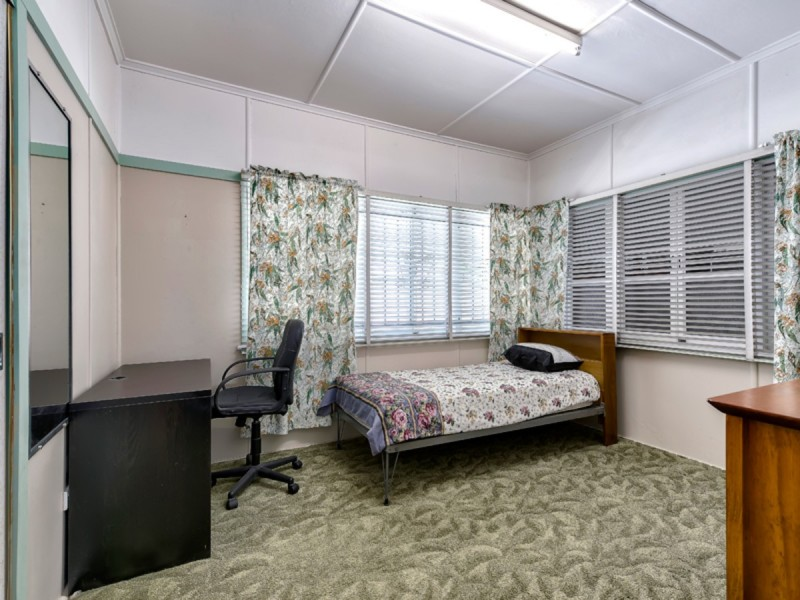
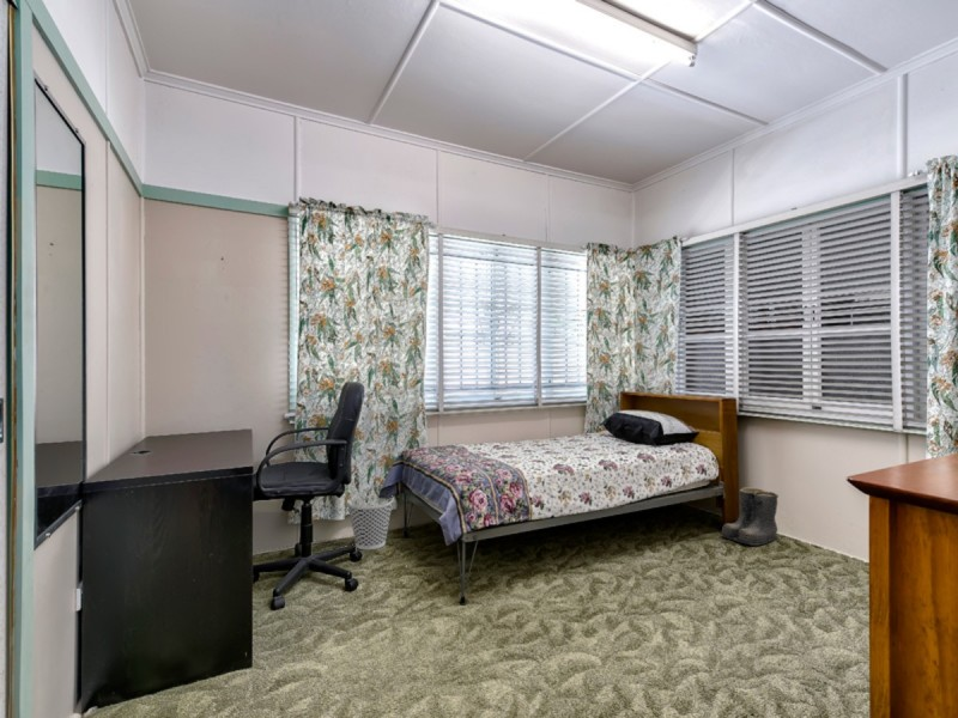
+ wastebasket (370, 521)
+ boots (750, 513)
